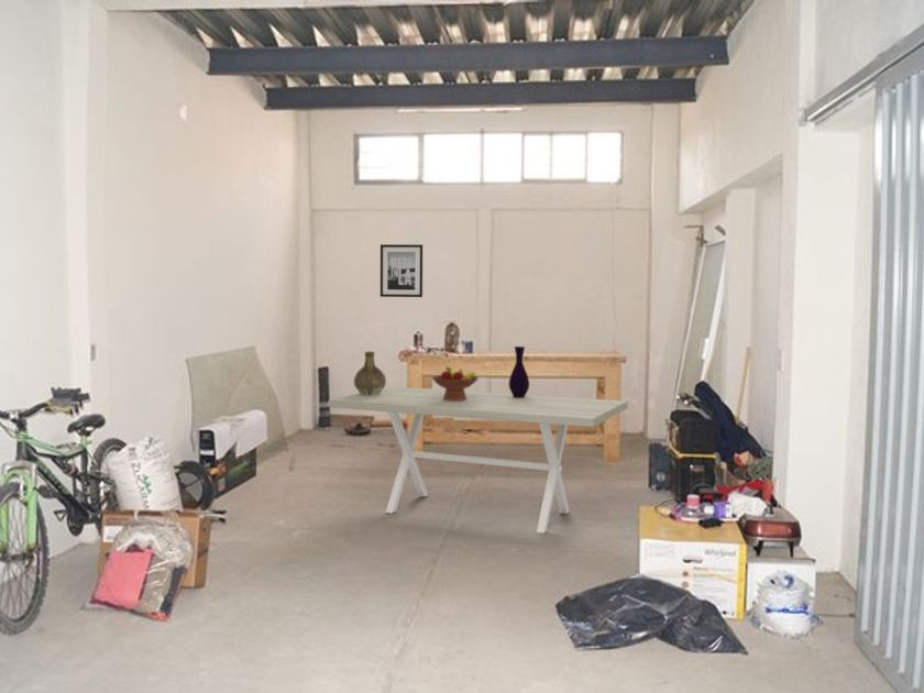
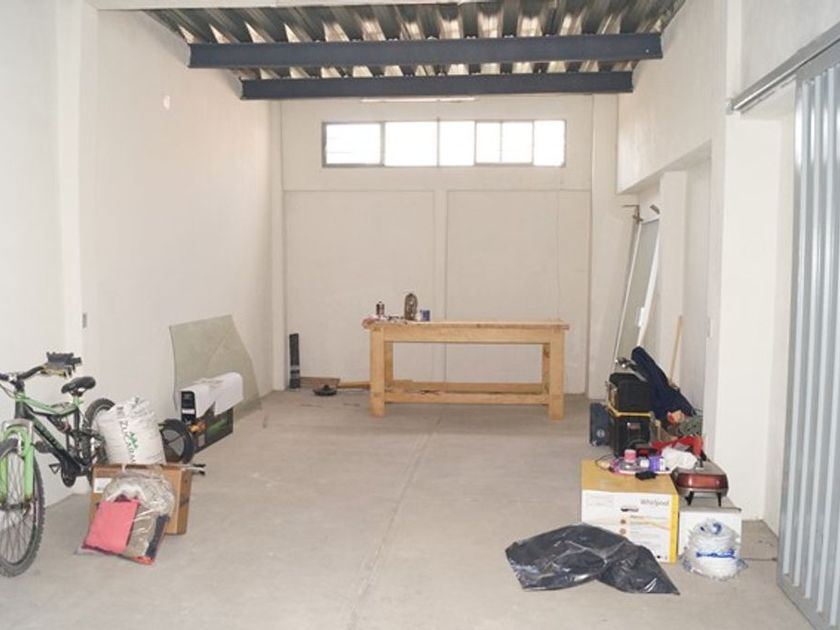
- fruit bowl (454, 383)
- ceramic jug (370, 372)
- wall art (400, 271)
- dining table (479, 458)
- vase (519, 372)
